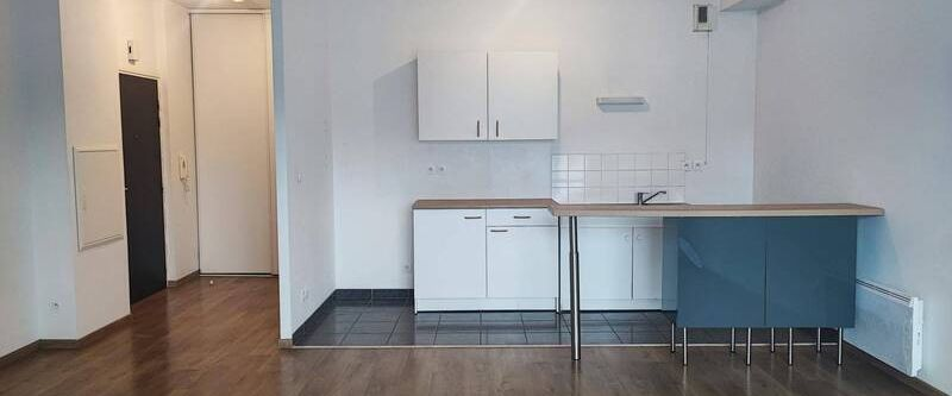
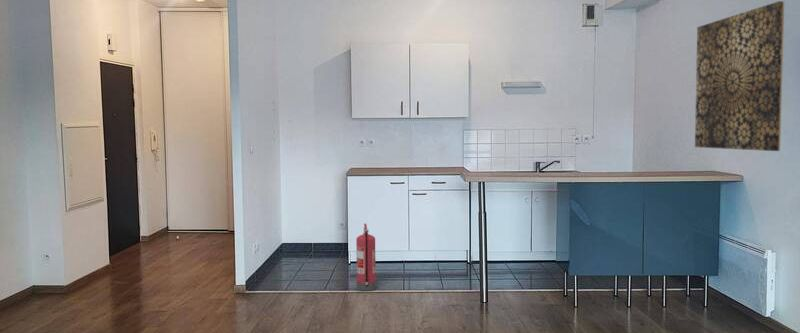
+ wall art (734, 82)
+ fire extinguisher (366, 257)
